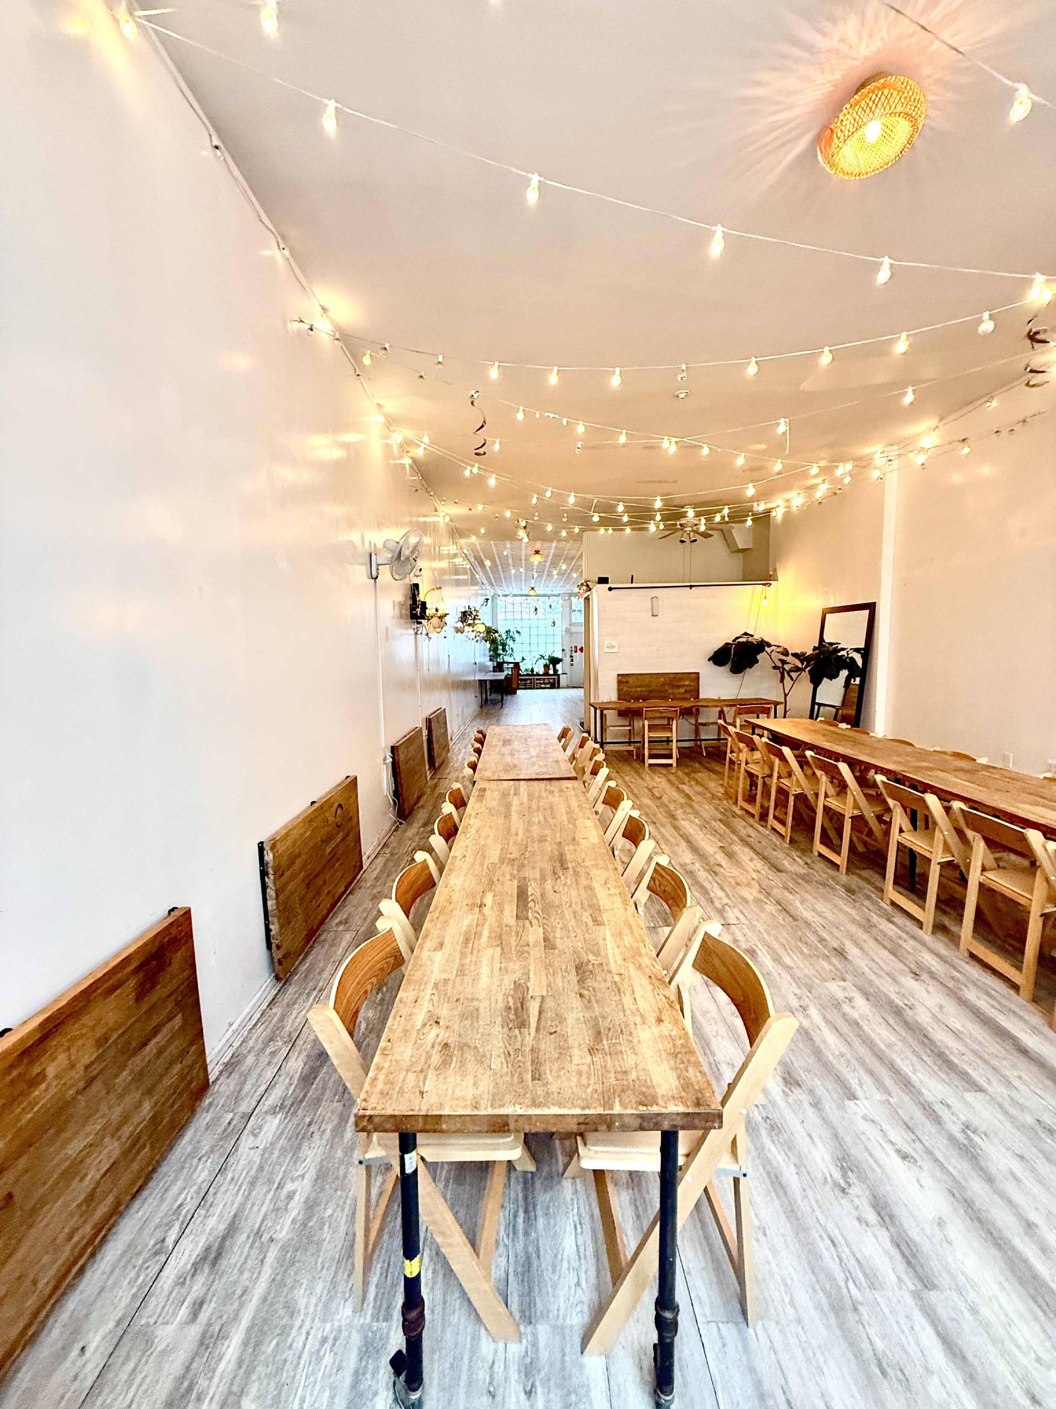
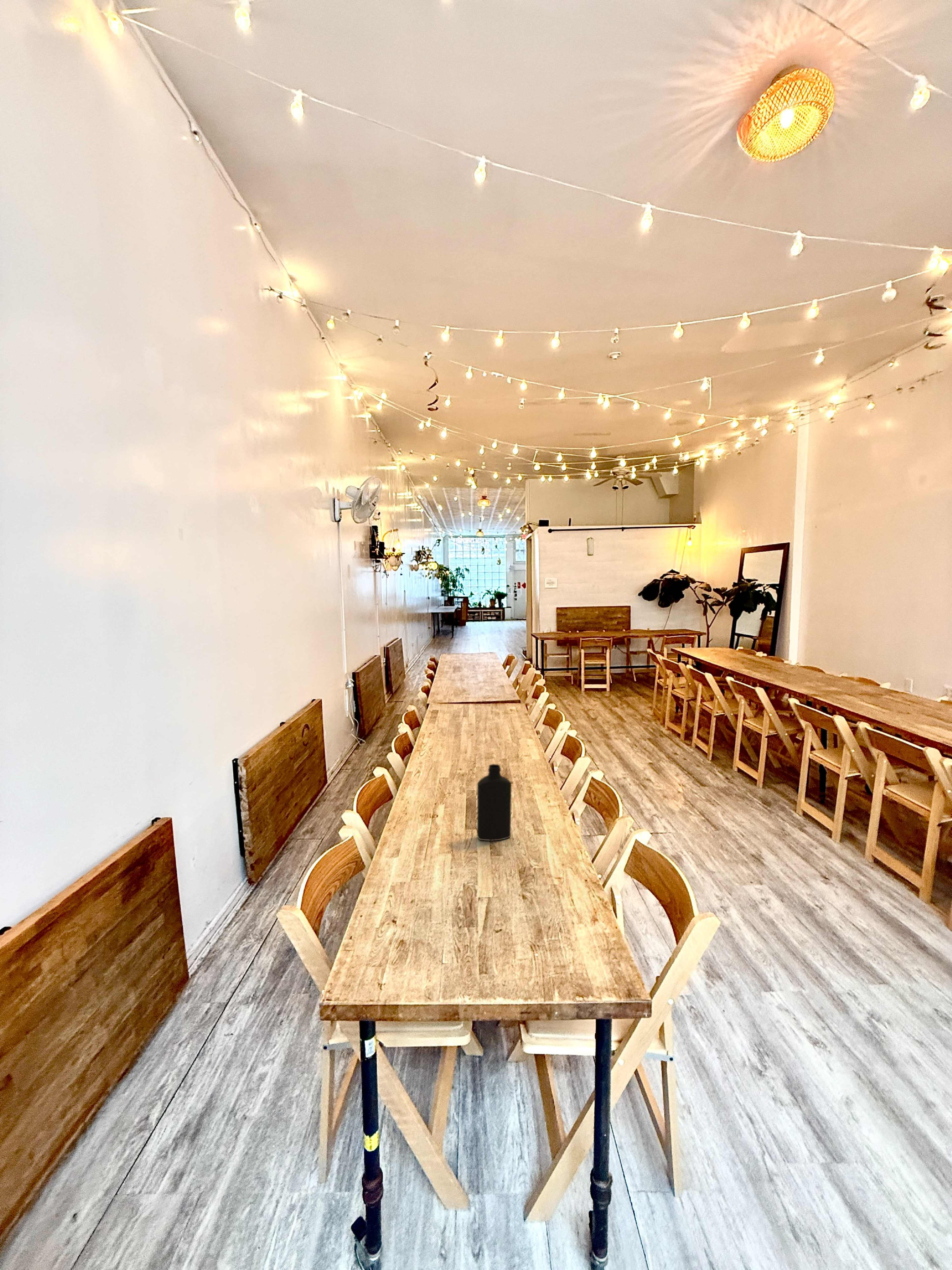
+ bottle (494, 802)
